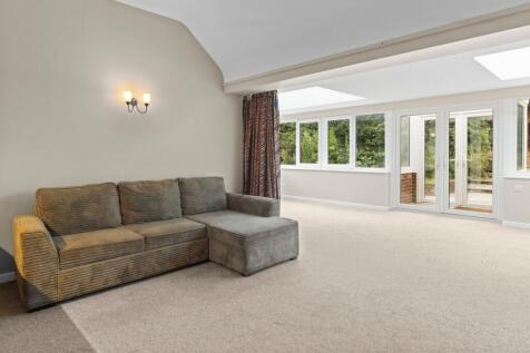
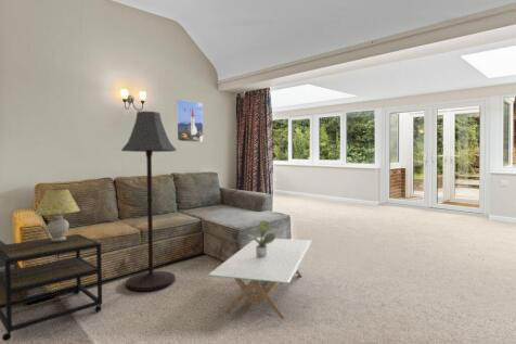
+ floor lamp (150, 198)
+ coffee table (269, 272)
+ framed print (190, 122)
+ side table (47, 279)
+ table lamp (57, 215)
+ potted plant (260, 239)
